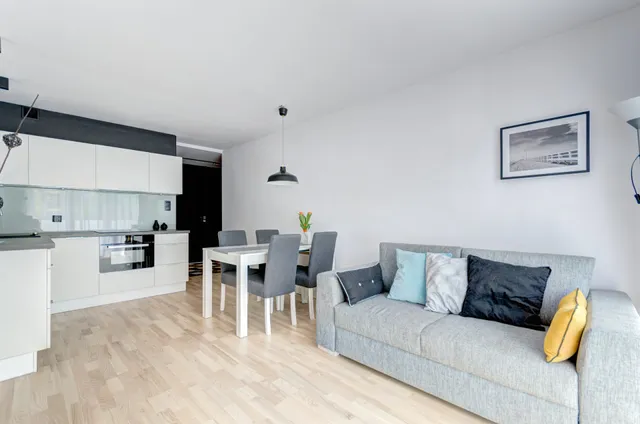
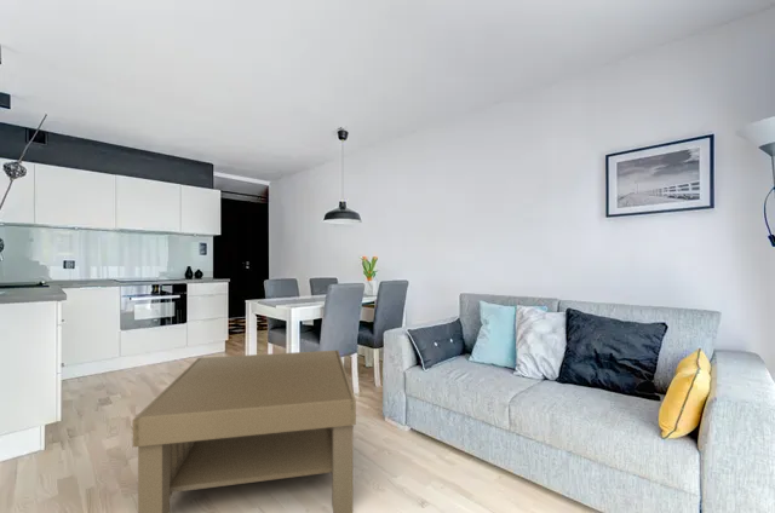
+ coffee table (263, 422)
